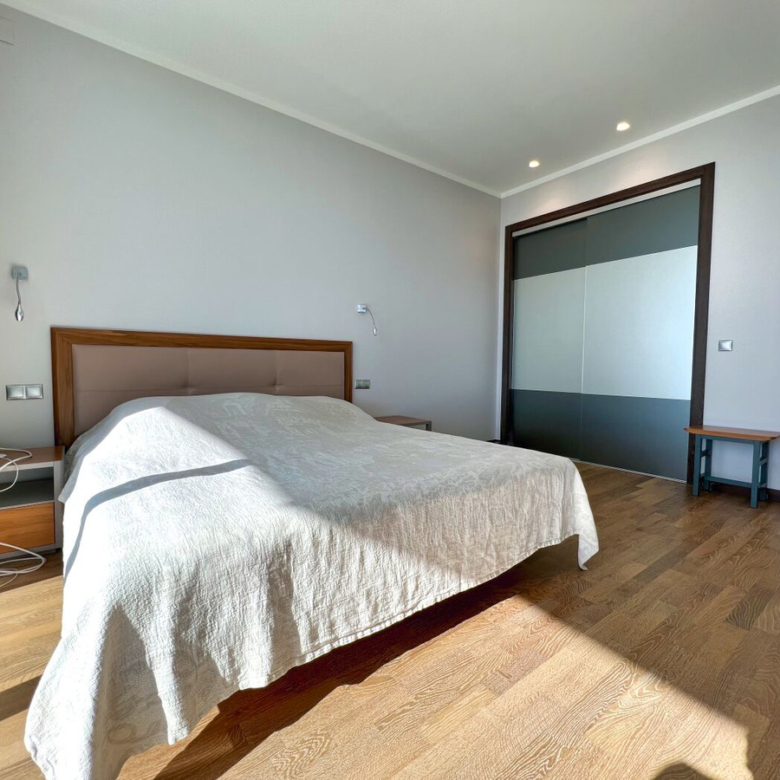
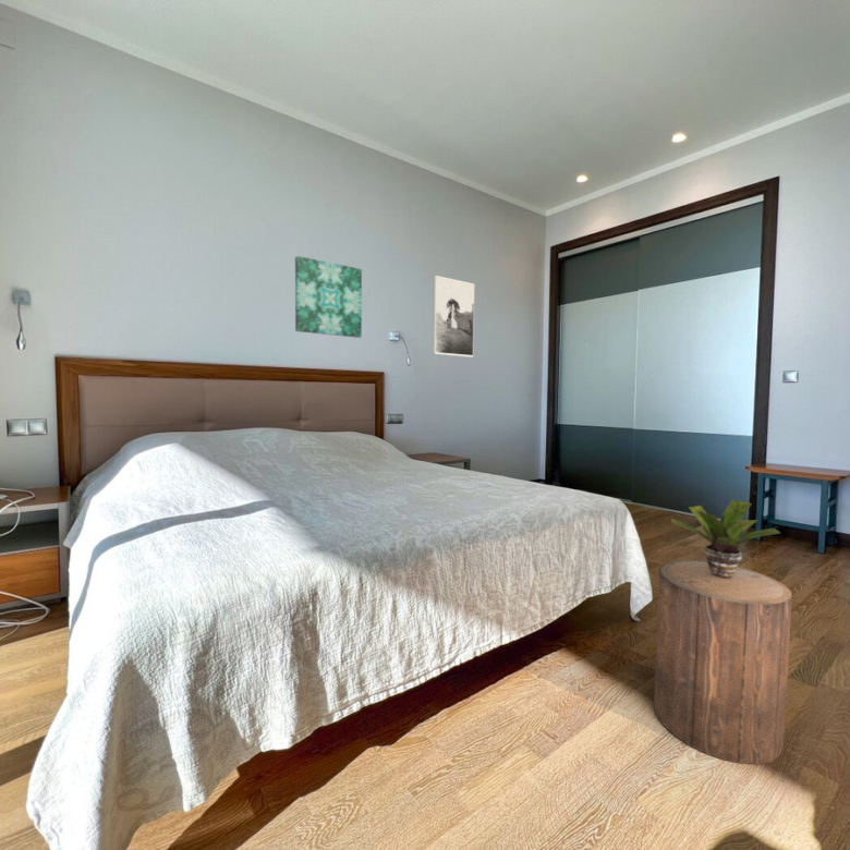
+ potted plant (720, 538)
+ wall art (329, 299)
+ stool (717, 651)
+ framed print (453, 317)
